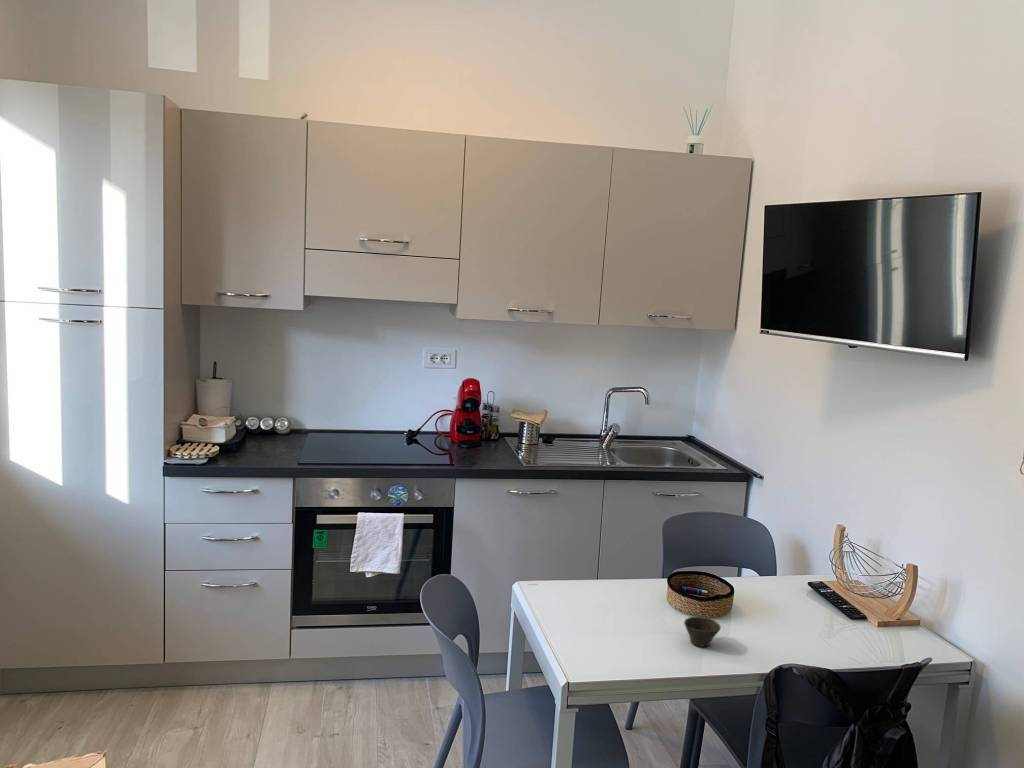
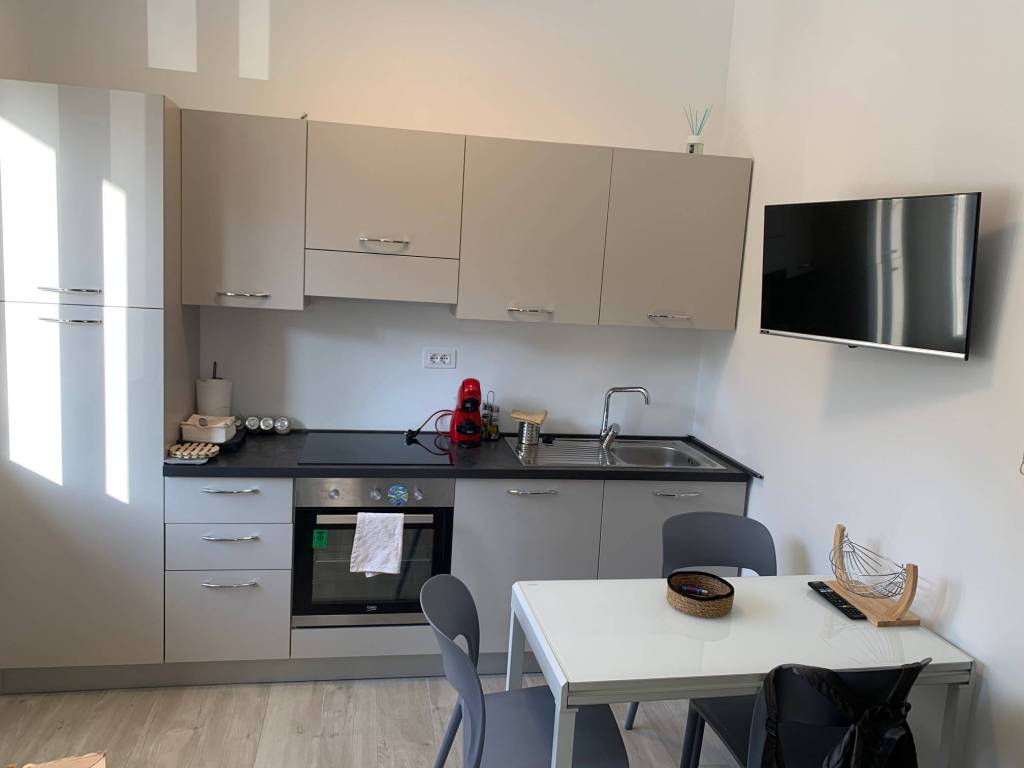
- cup (703, 632)
